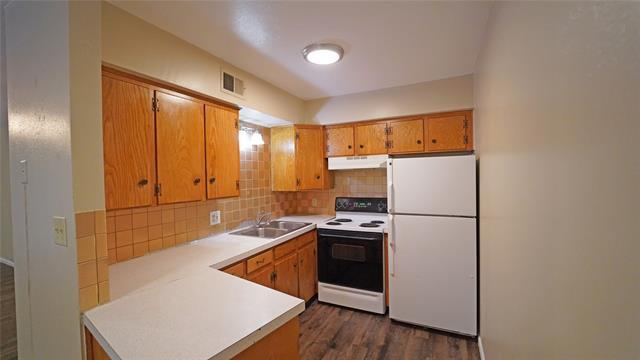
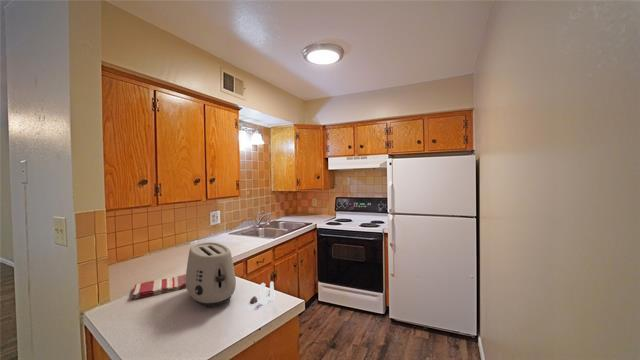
+ dish towel (161, 284)
+ toaster (209, 272)
+ salt and pepper shaker set (264, 290)
